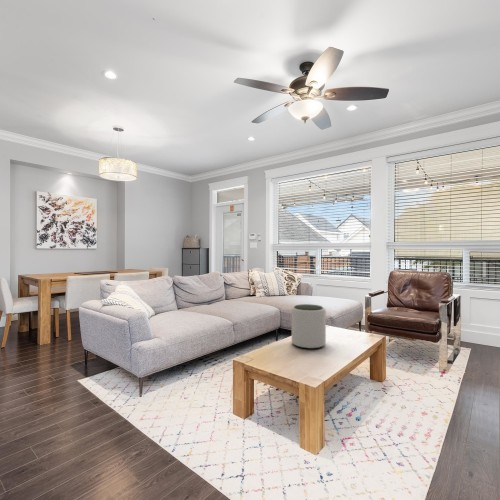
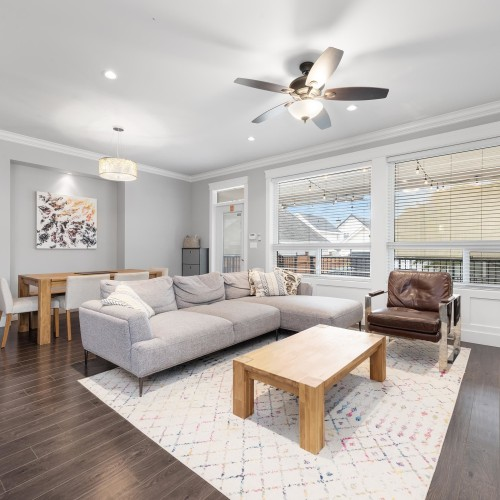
- plant pot (308, 325)
